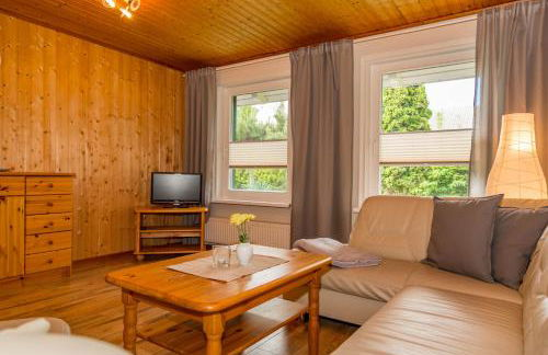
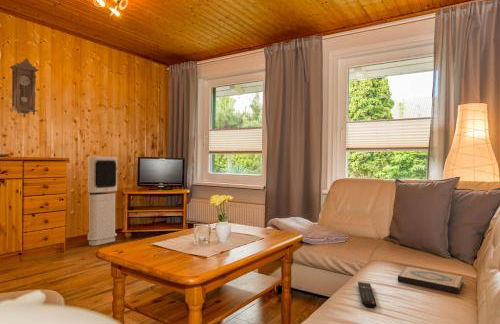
+ pendulum clock (24, 88)
+ remote control (366, 293)
+ air purifier (97, 199)
+ hardback book (430, 279)
